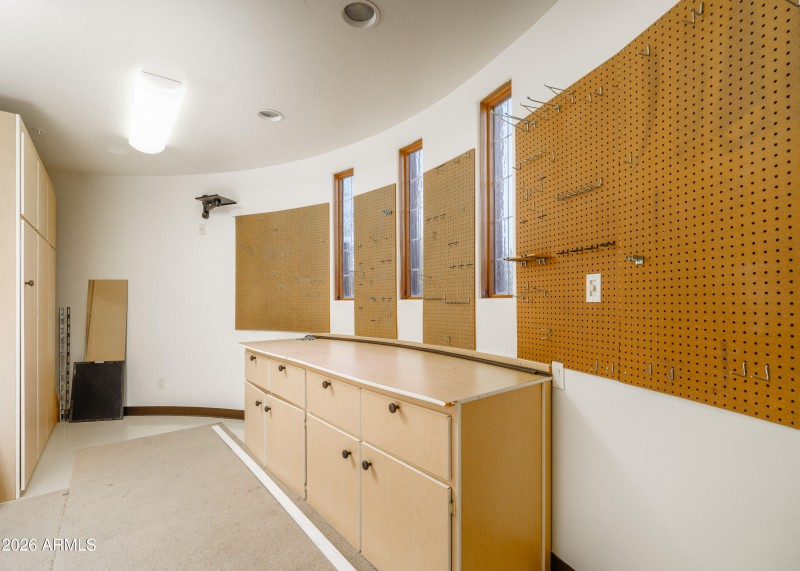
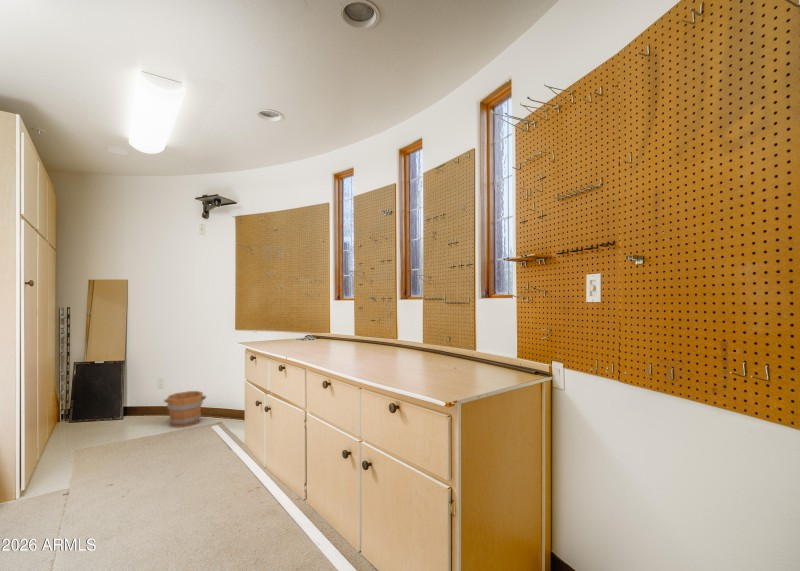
+ bucket (185, 408)
